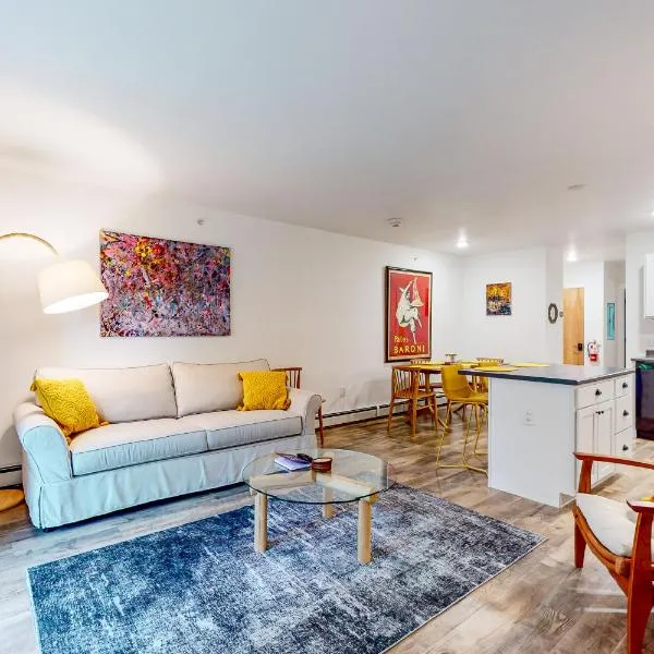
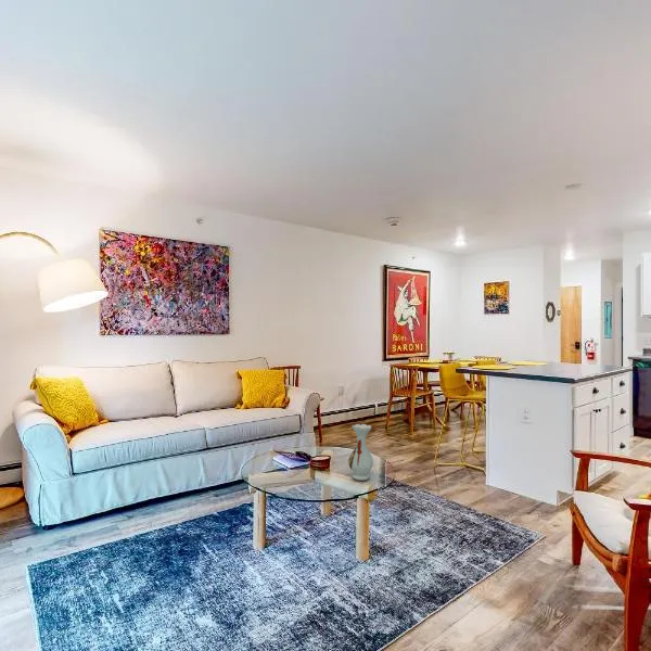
+ vase (360, 451)
